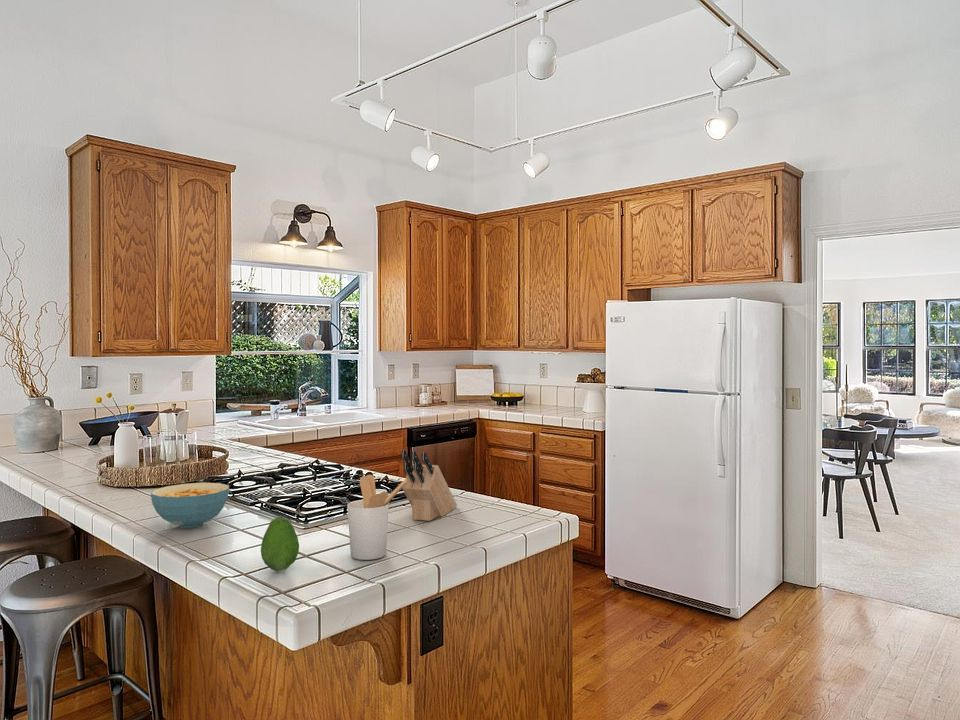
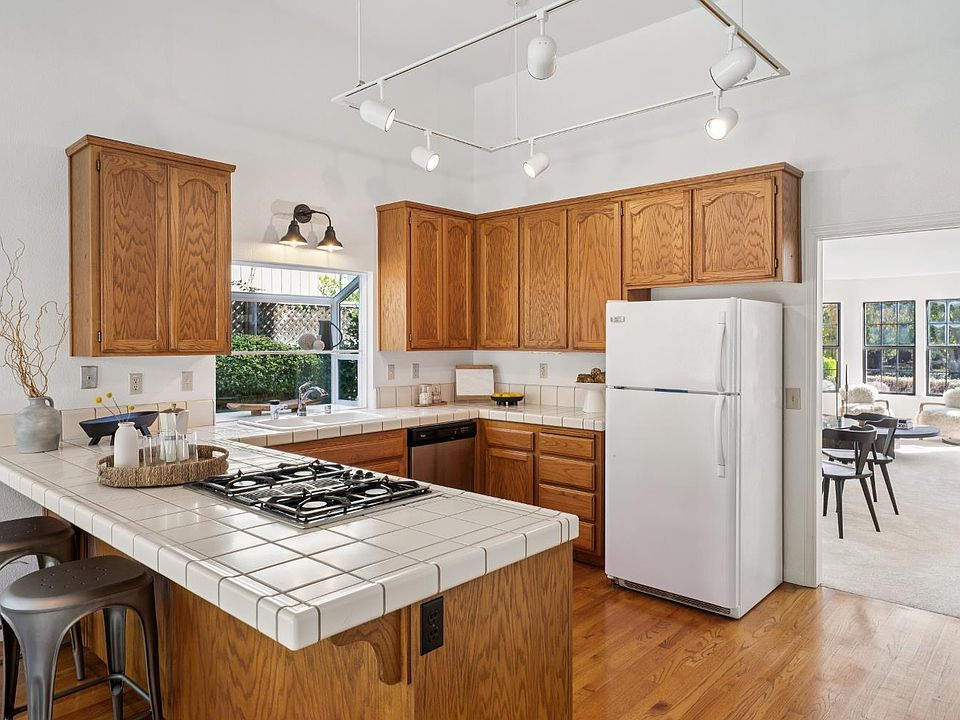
- cereal bowl (191, 507)
- fruit (280, 542)
- utensil holder (379, 516)
- knife block (428, 480)
